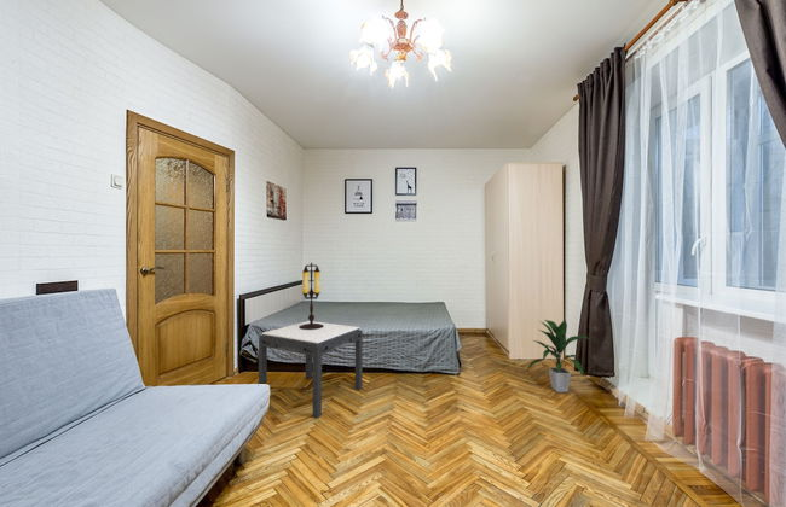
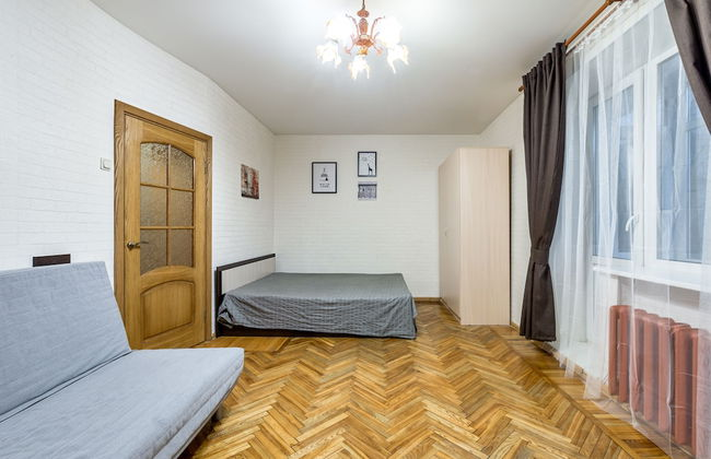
- indoor plant (555, 352)
- table lamp (311, 293)
- side table (311, 361)
